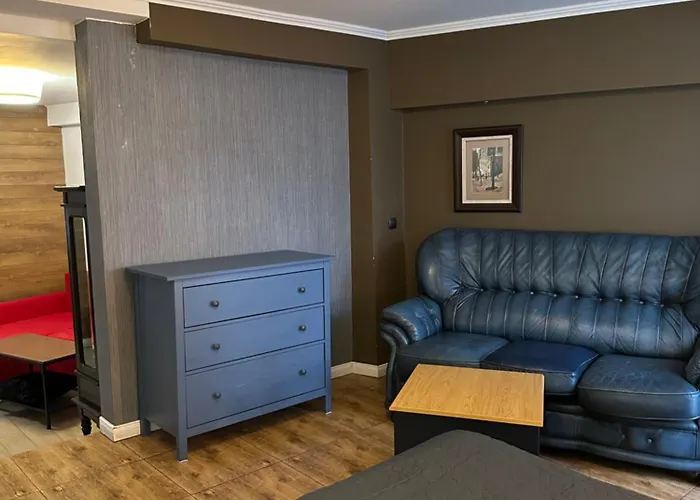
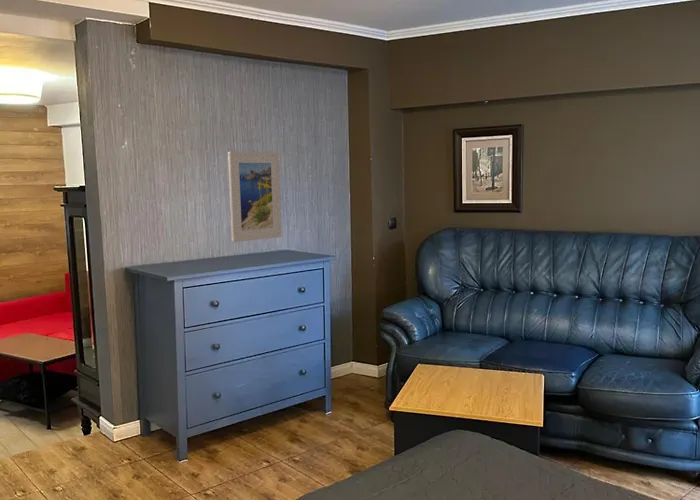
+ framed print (255, 196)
